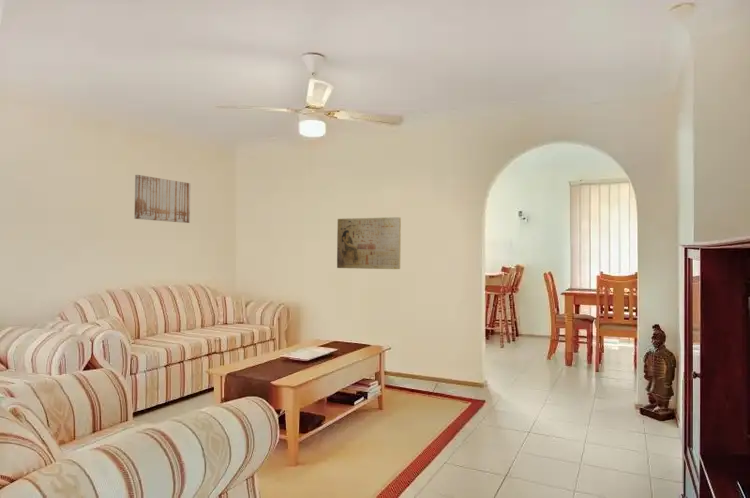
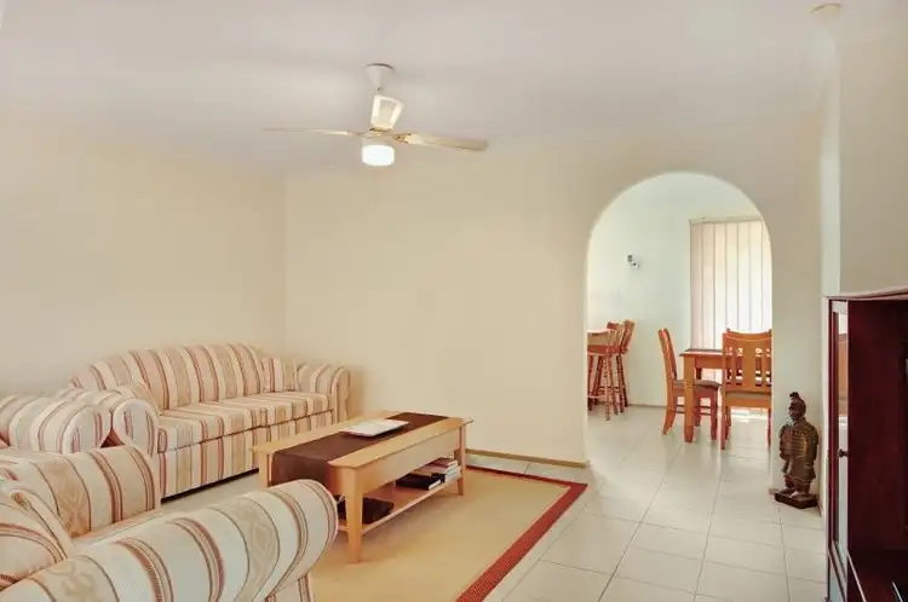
- stone relief (367, 243)
- wall art (163, 200)
